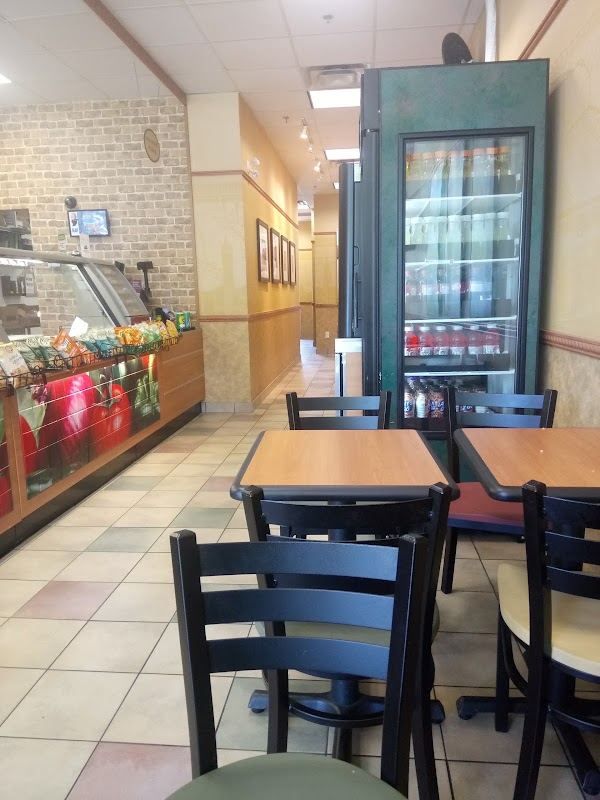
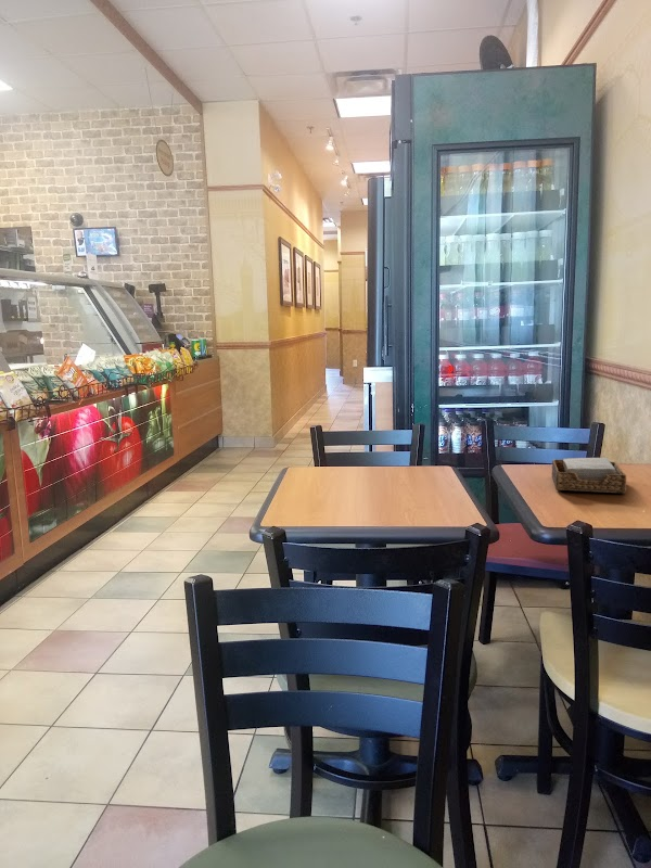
+ napkin holder (587, 472)
